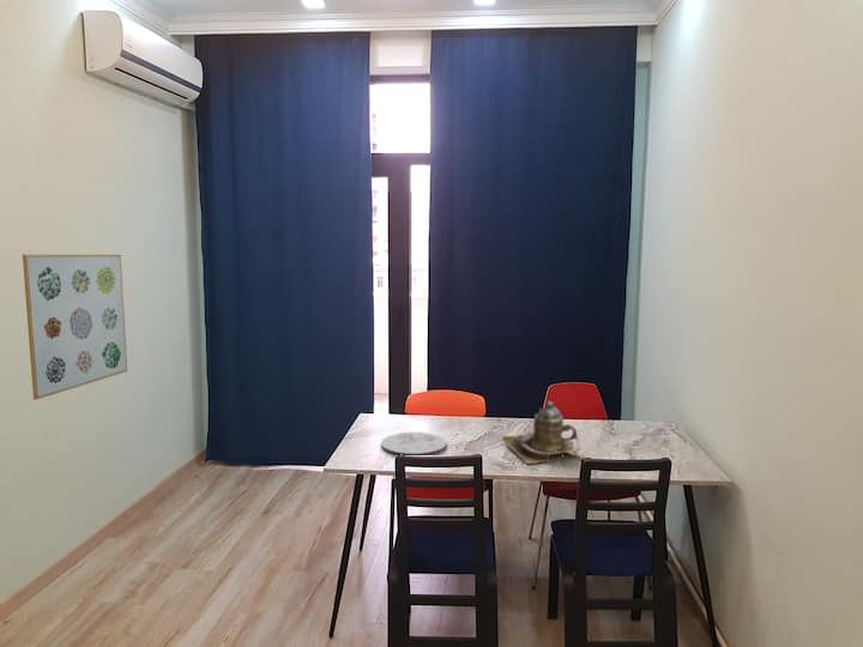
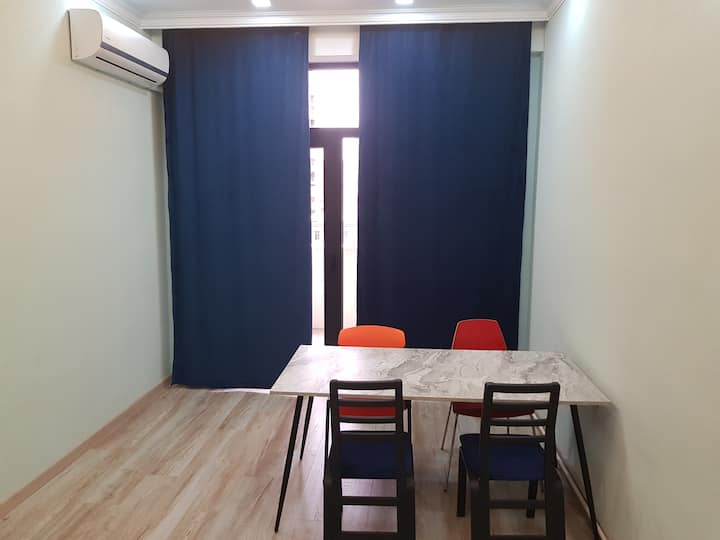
- teapot (542, 425)
- plate (414, 443)
- wall art (82, 320)
